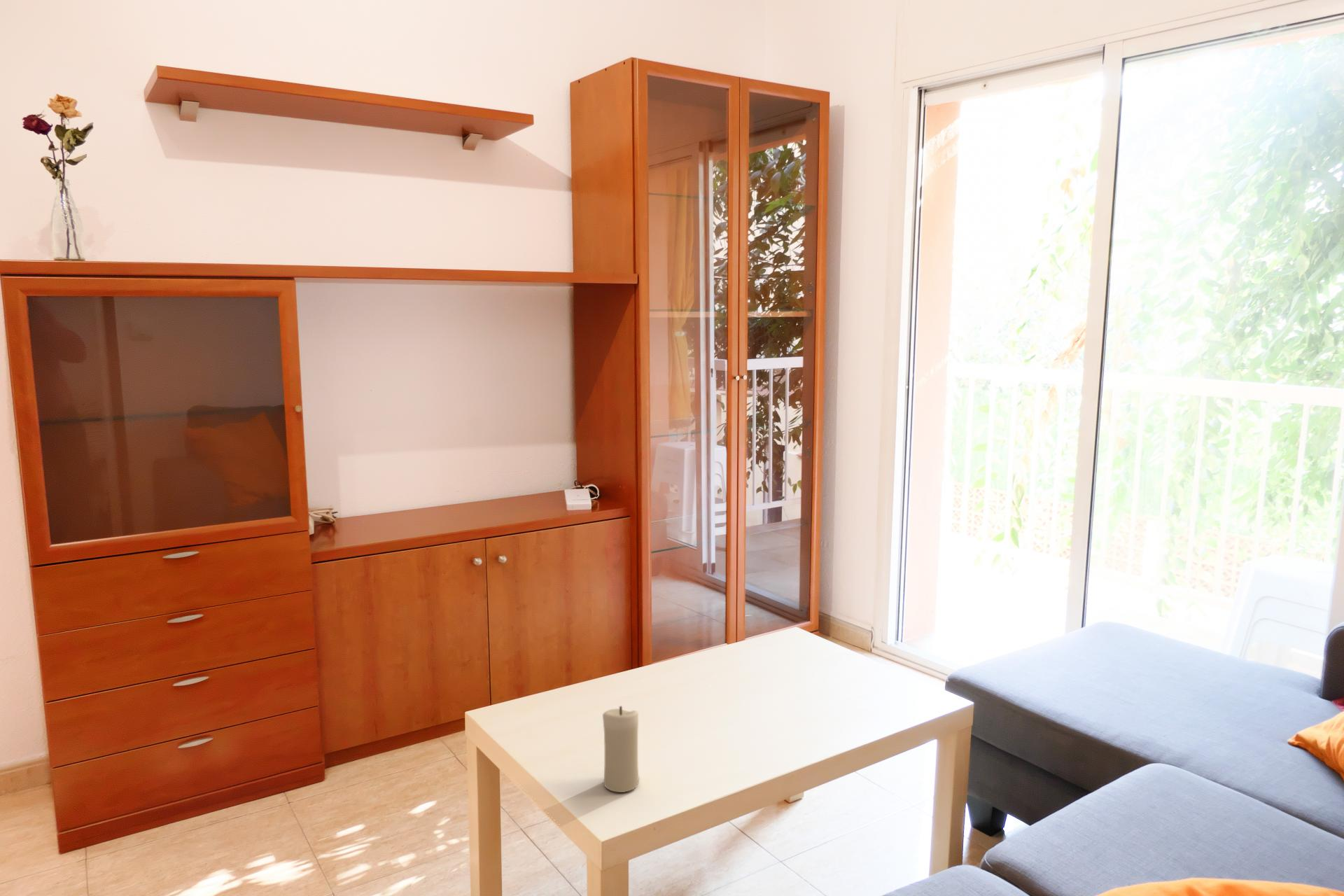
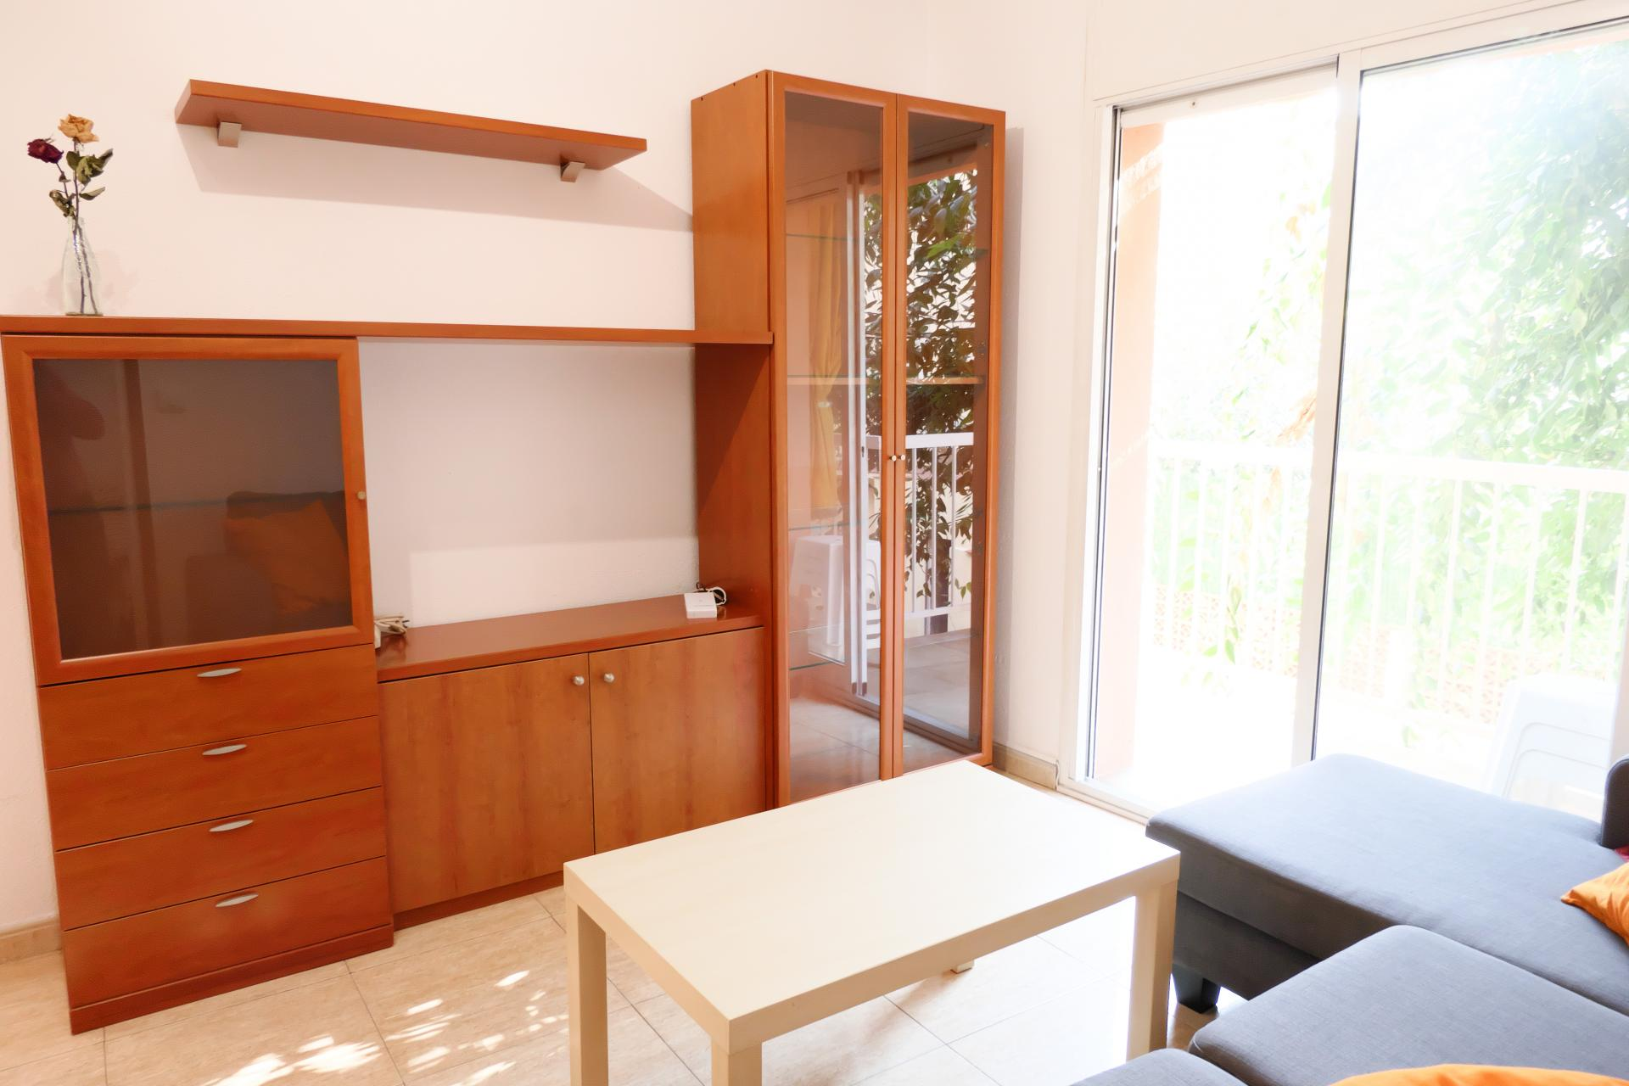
- candle (622, 744)
